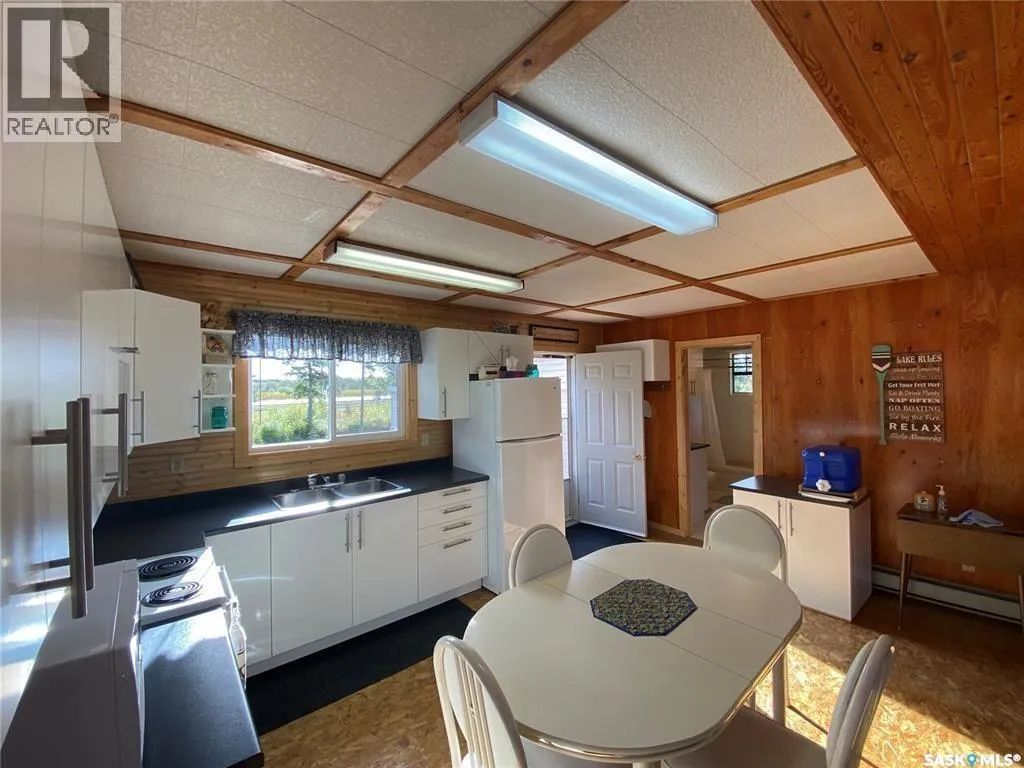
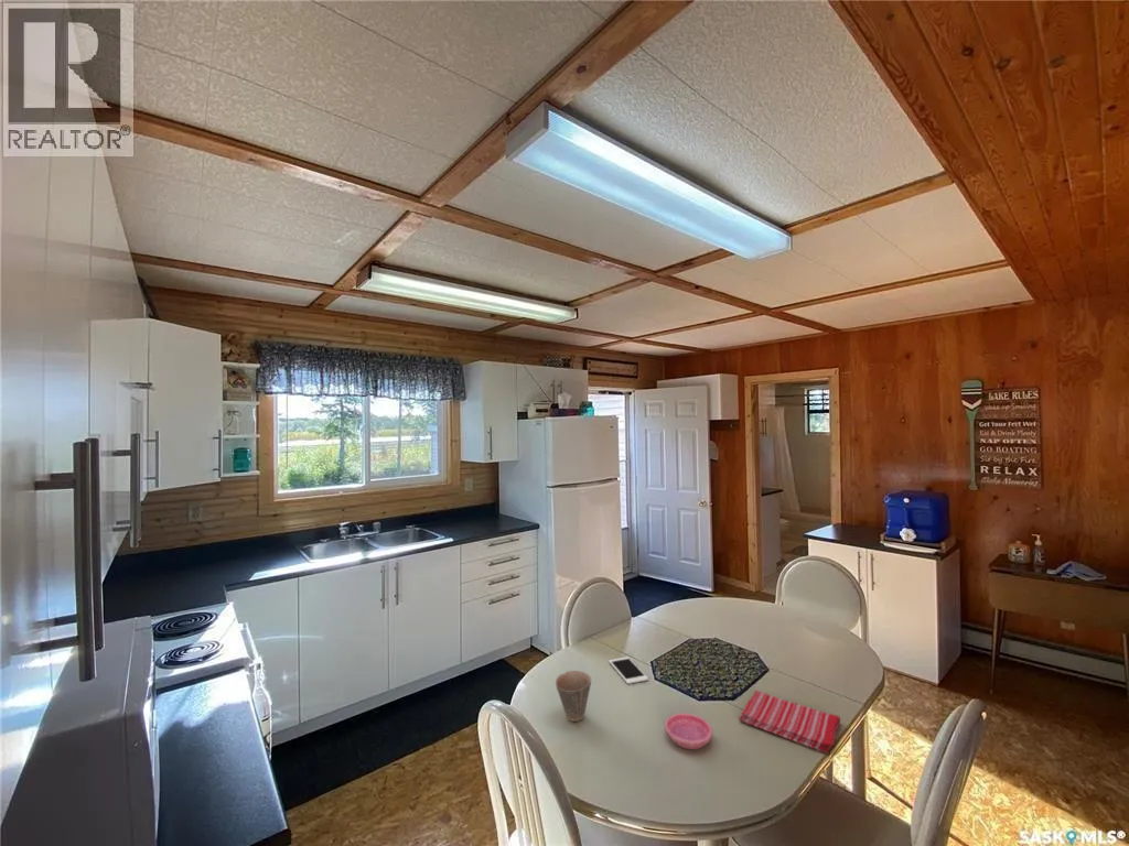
+ cup (573, 697)
+ saucer (688, 731)
+ cell phone (627, 670)
+ dish towel (789, 717)
